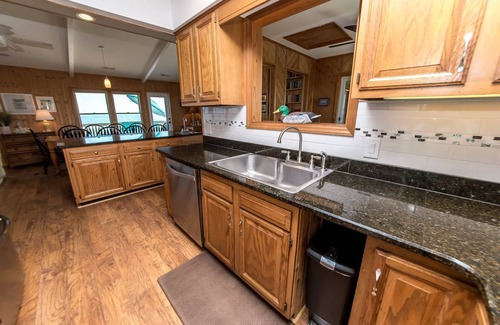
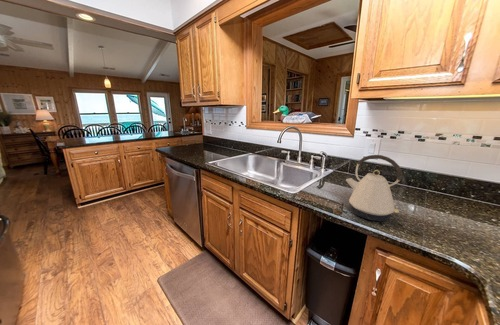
+ kettle (372, 185)
